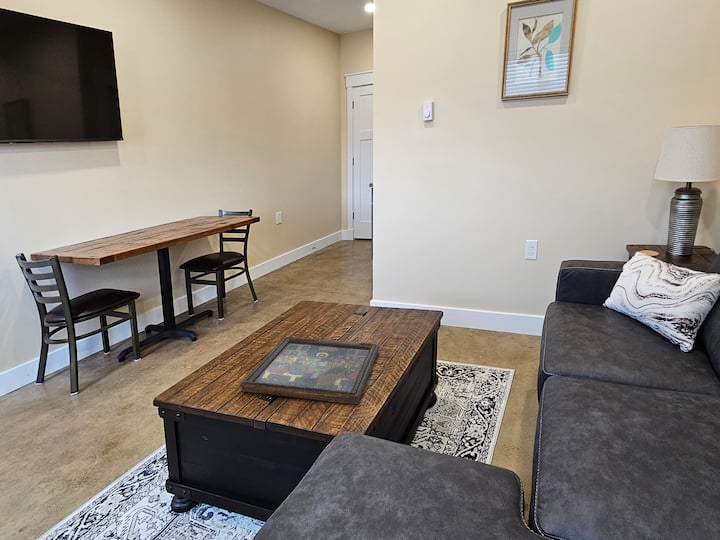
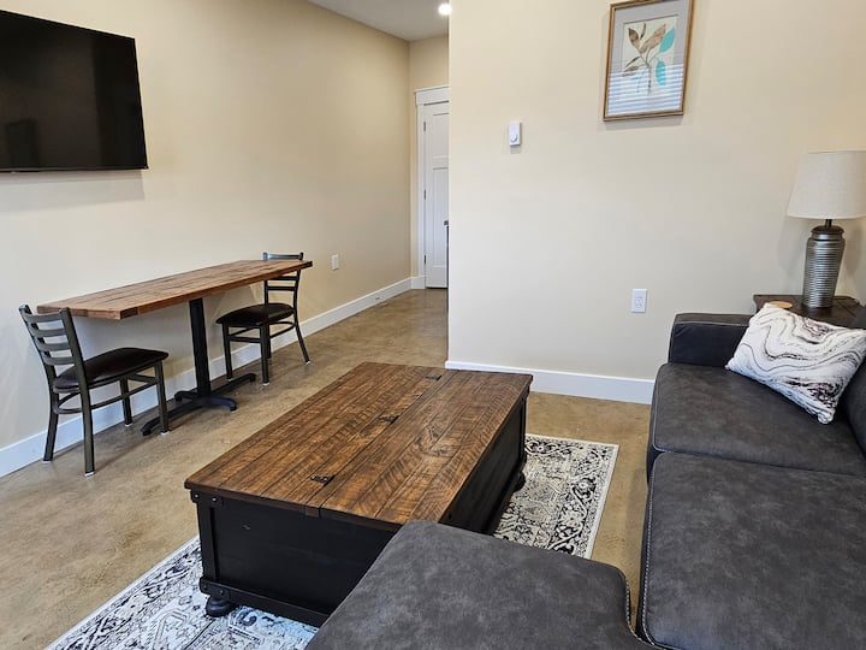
- decorative tray (316, 365)
